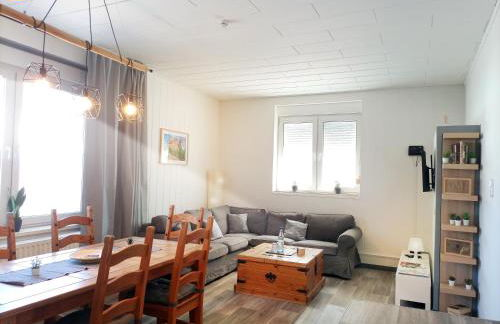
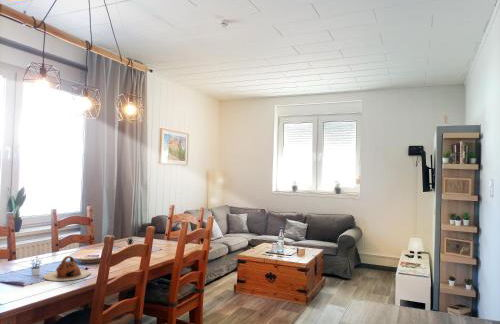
+ teapot (67, 265)
